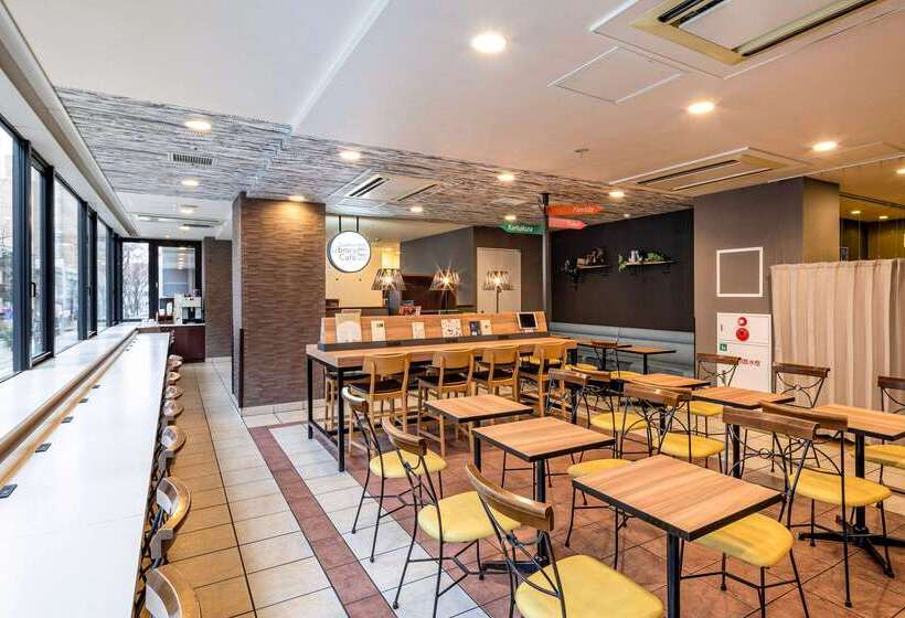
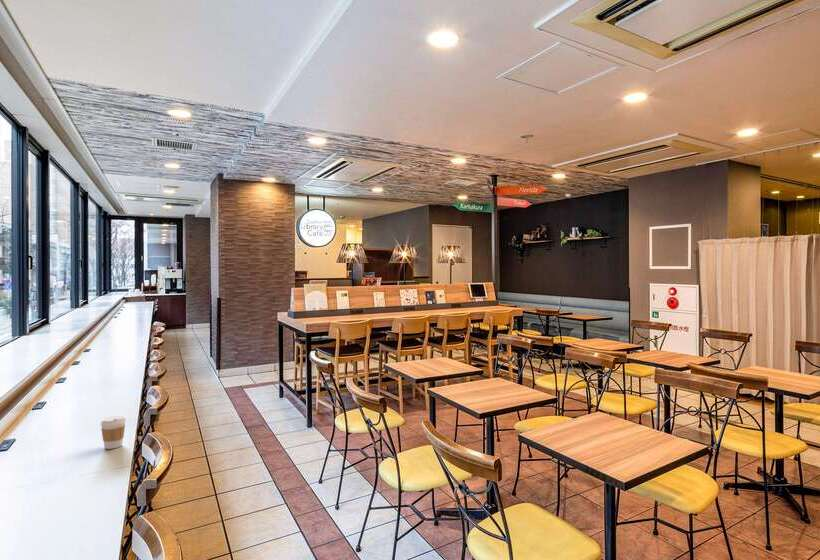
+ coffee cup (113, 431)
